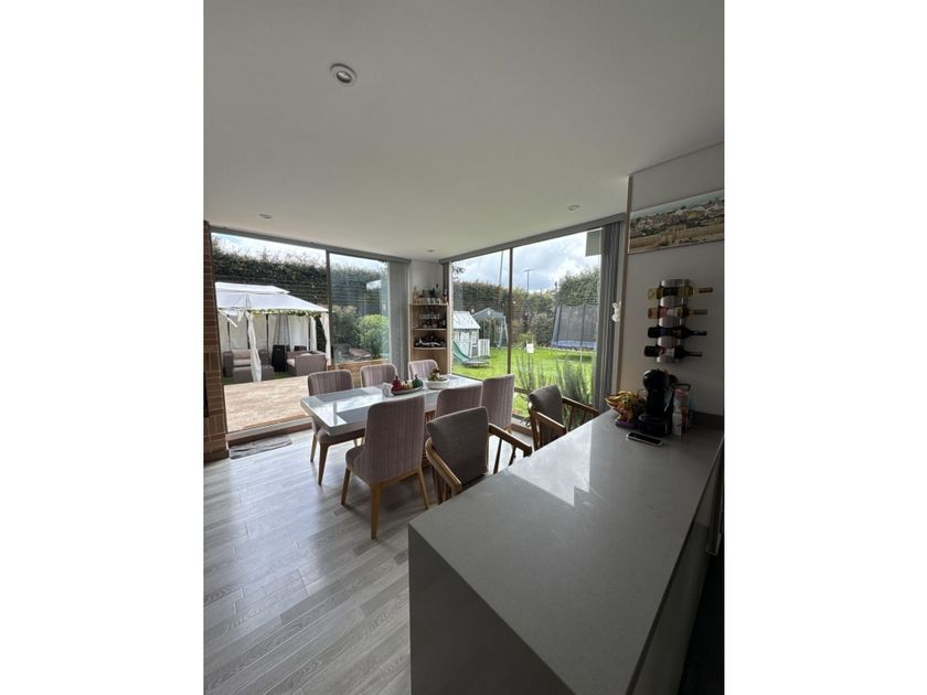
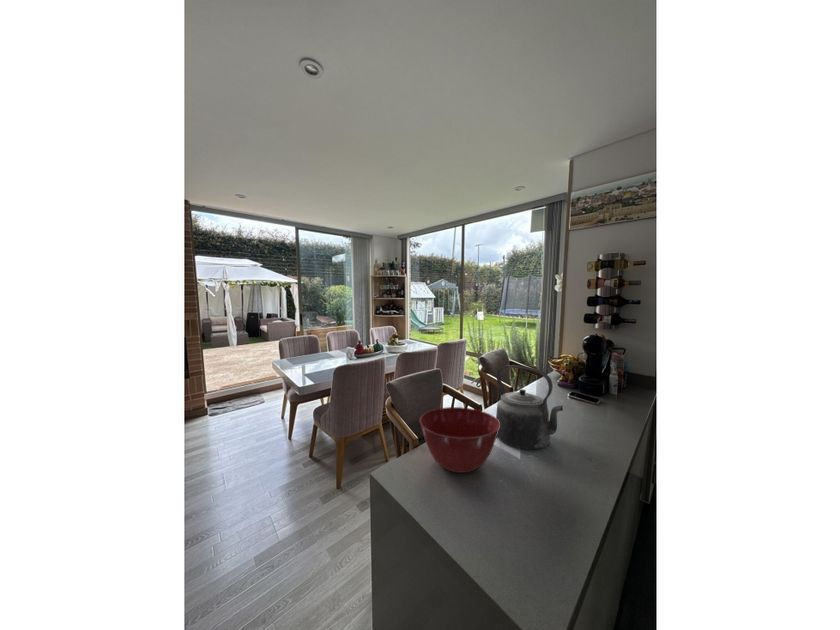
+ kettle (527, 403)
+ mixing bowl (458, 440)
